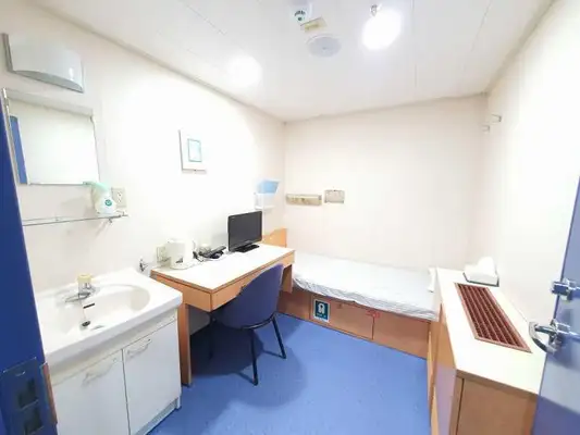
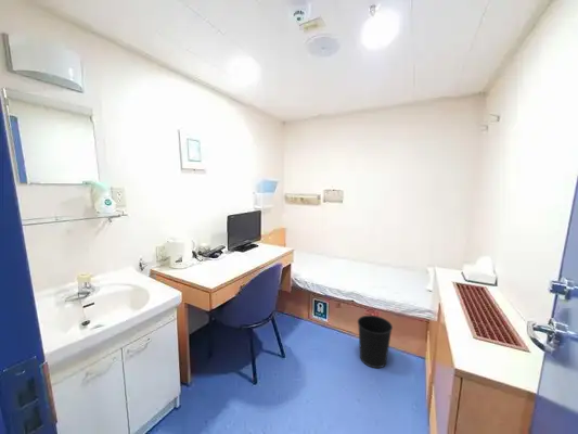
+ wastebasket (373, 341)
